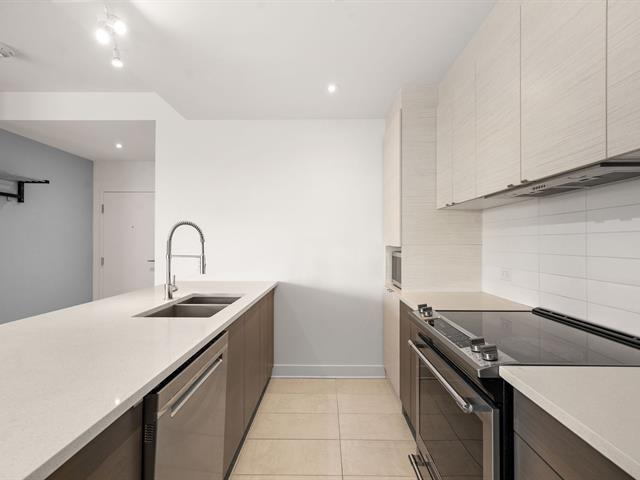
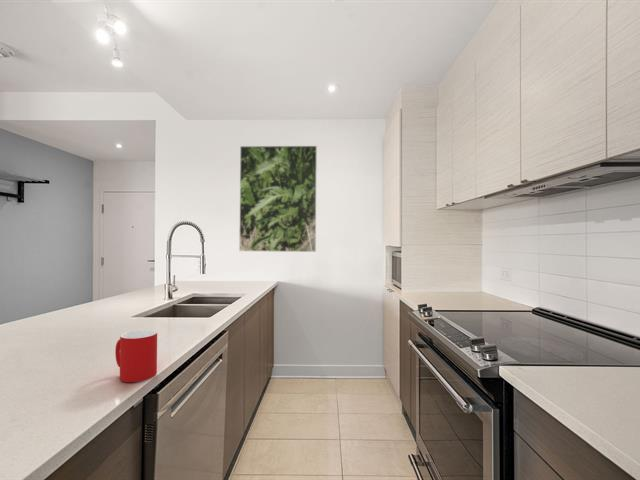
+ cup (133, 354)
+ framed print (278, 198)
